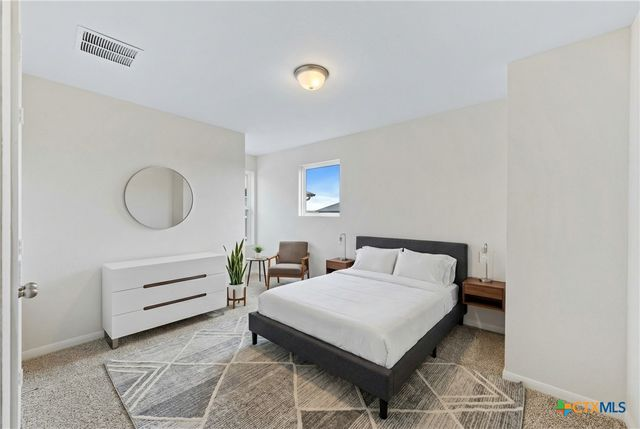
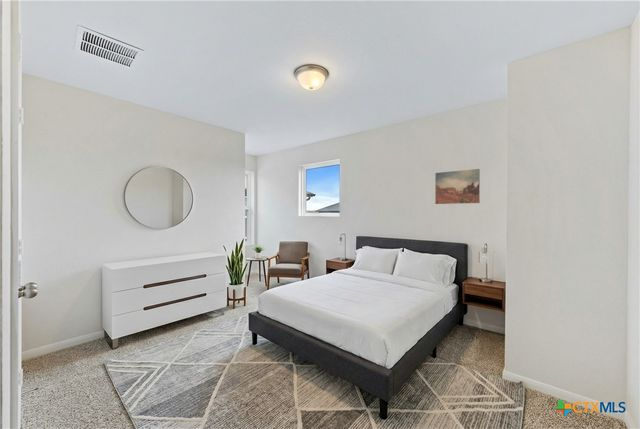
+ wall art (456, 187)
